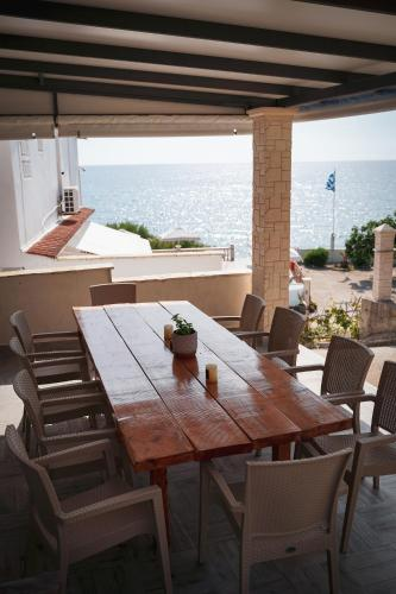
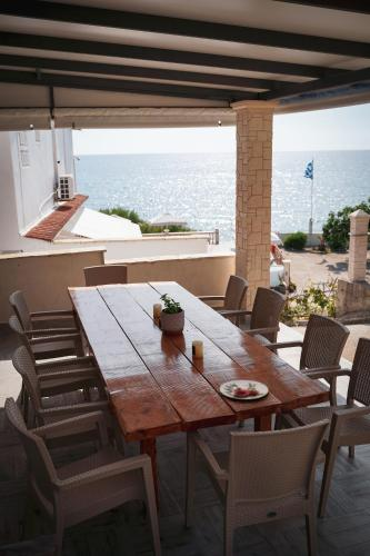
+ plate (243, 388)
